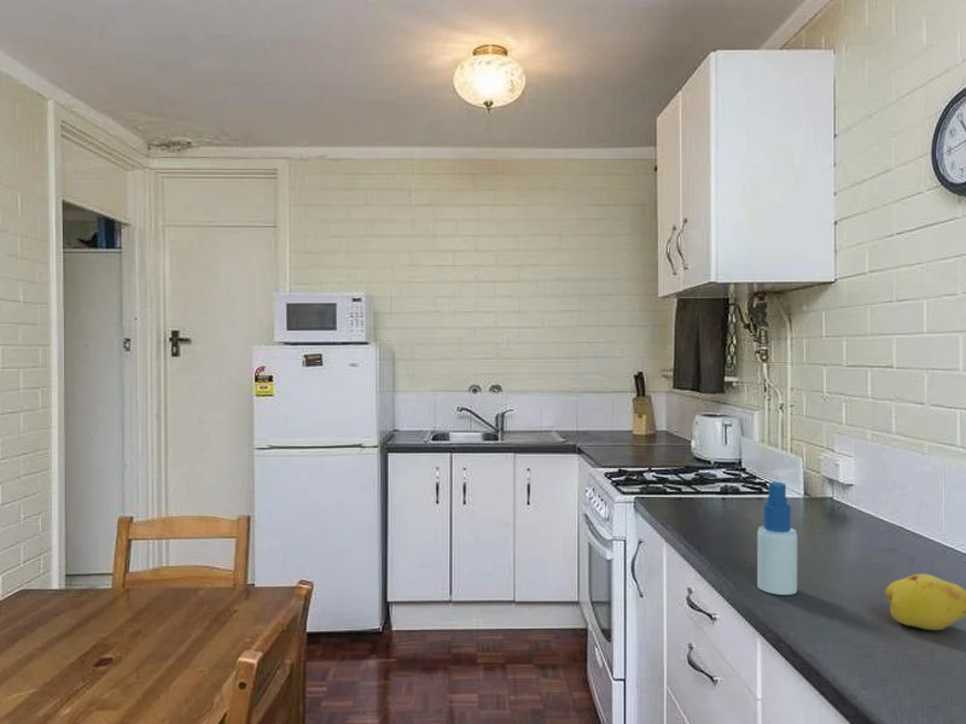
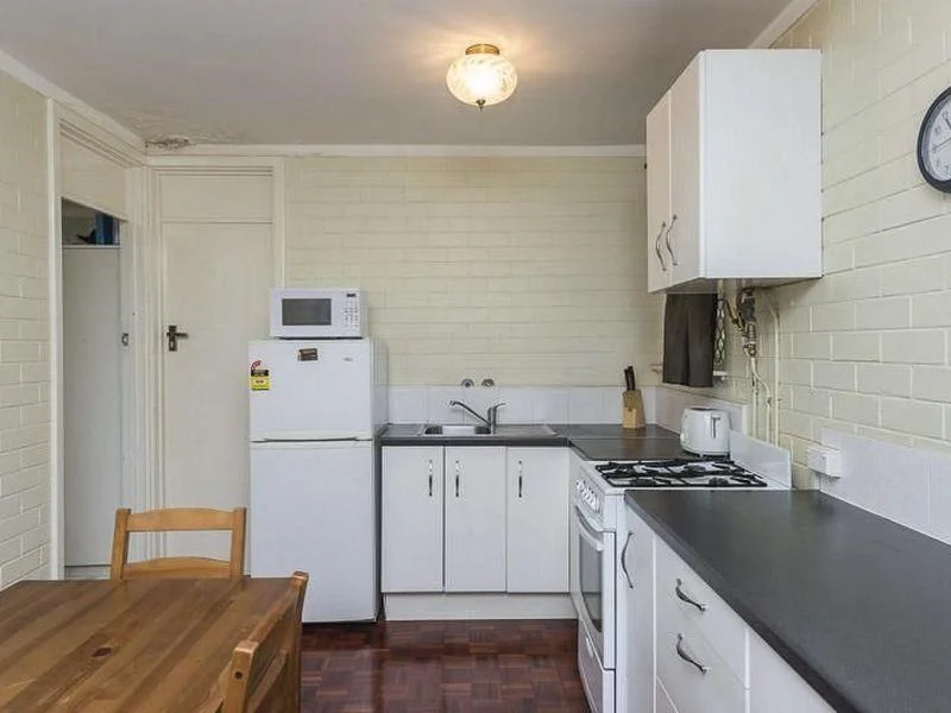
- spray bottle (776, 536)
- fruit (929, 601)
